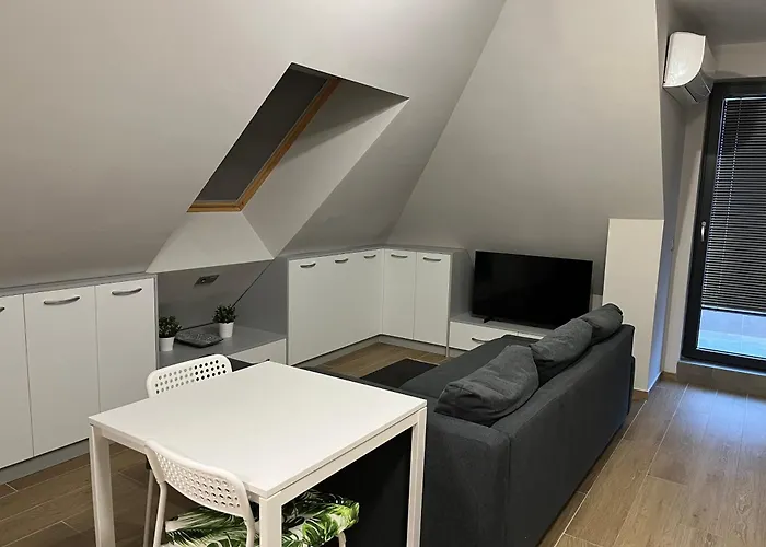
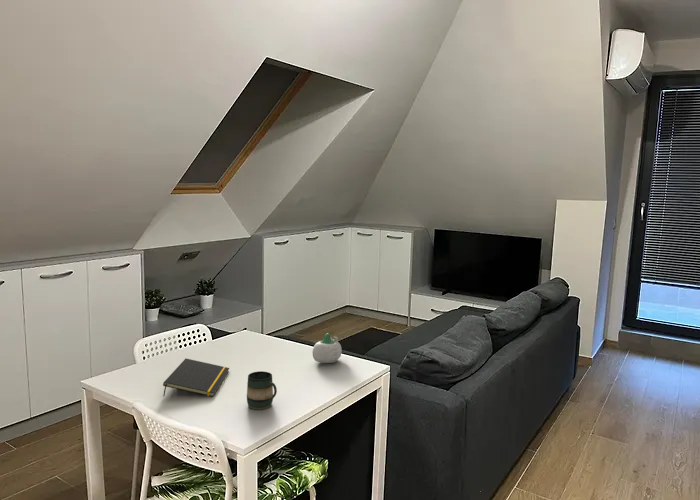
+ notepad (198, 376)
+ succulent planter (327, 347)
+ mug (263, 391)
